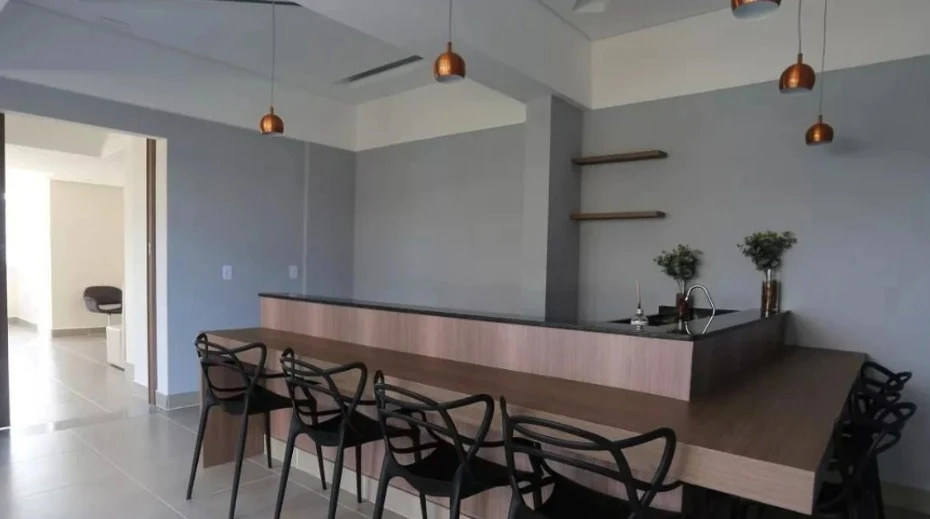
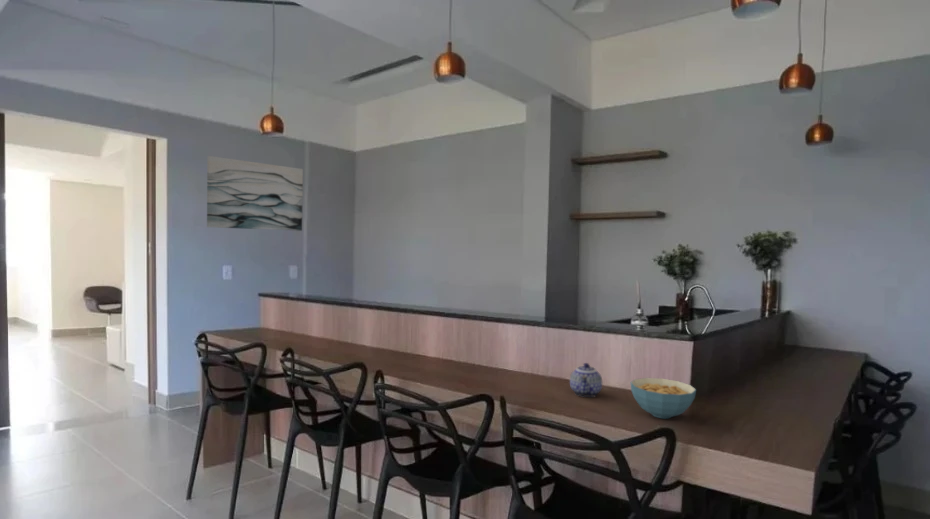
+ cereal bowl (662, 400)
+ wall art (258, 196)
+ teapot (586, 378)
